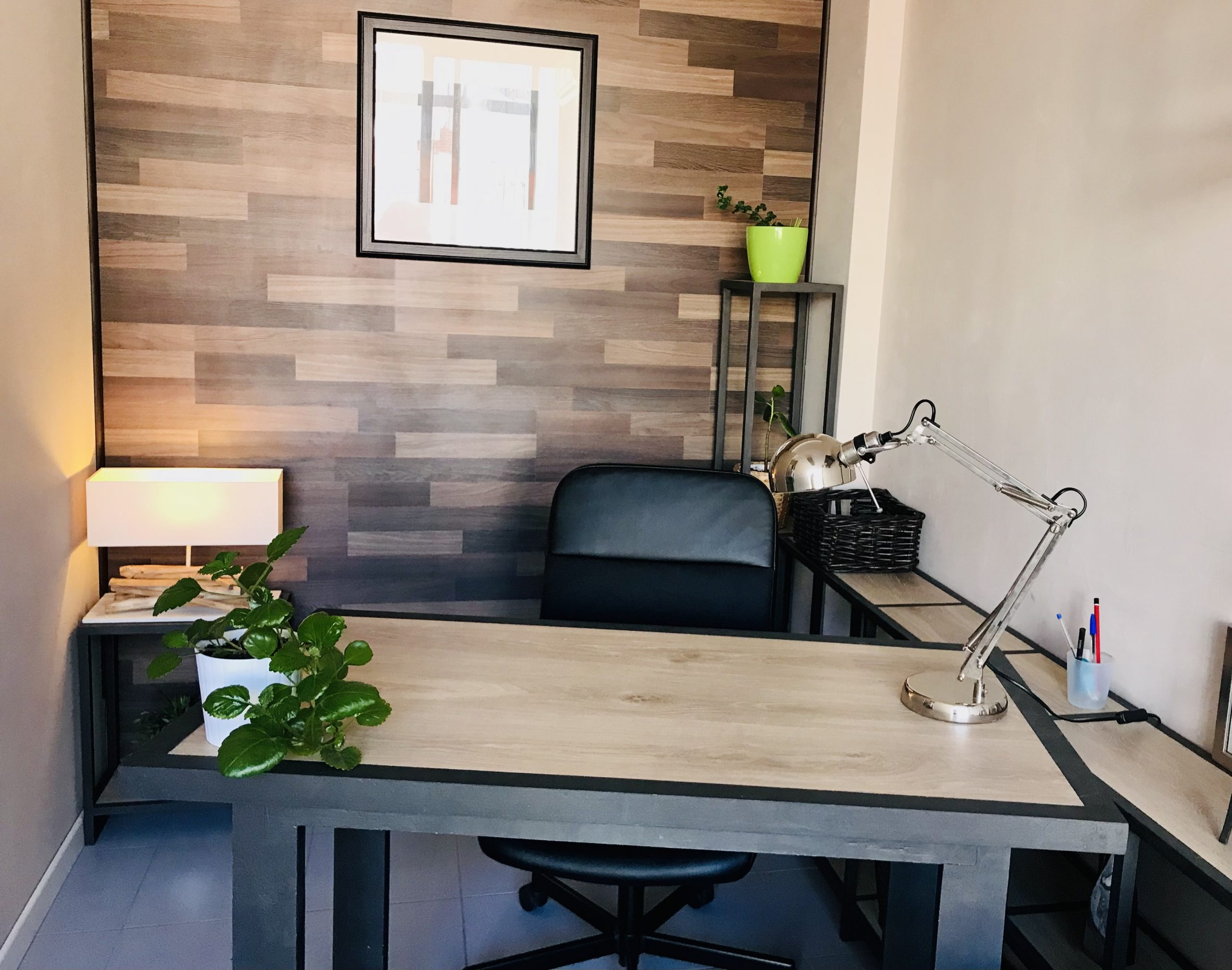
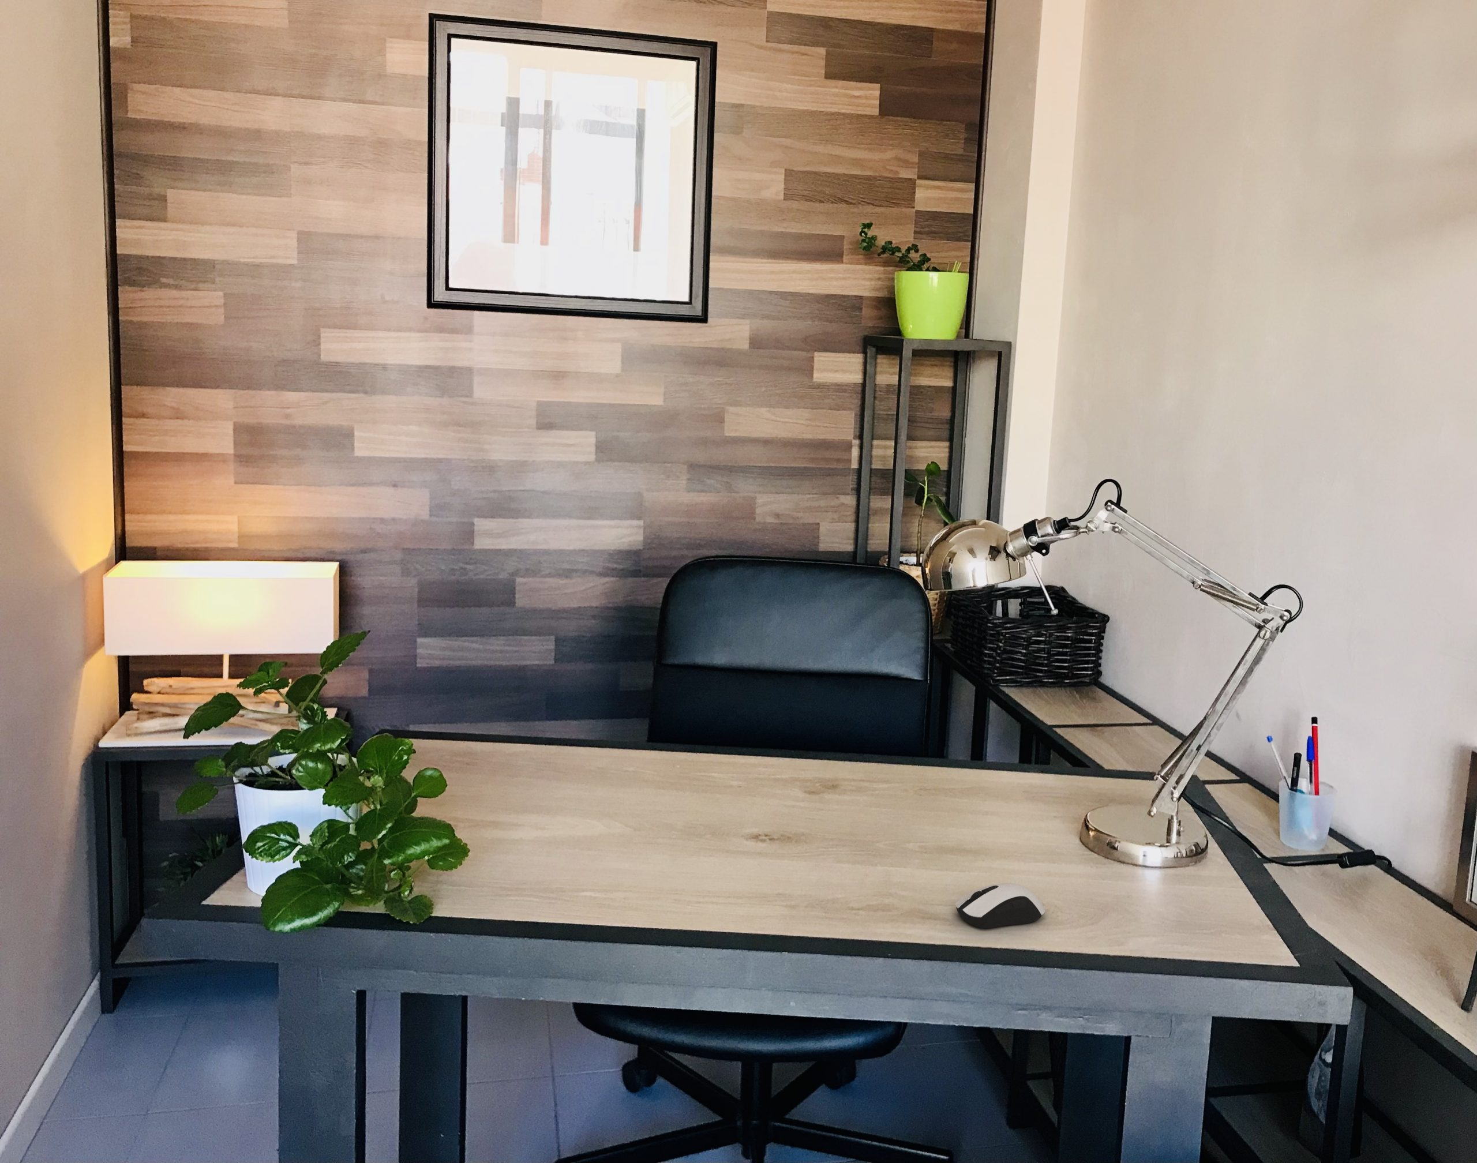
+ computer mouse (1001, 900)
